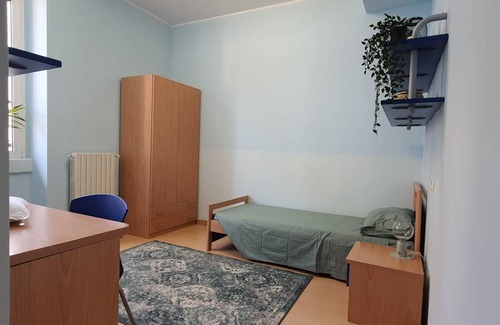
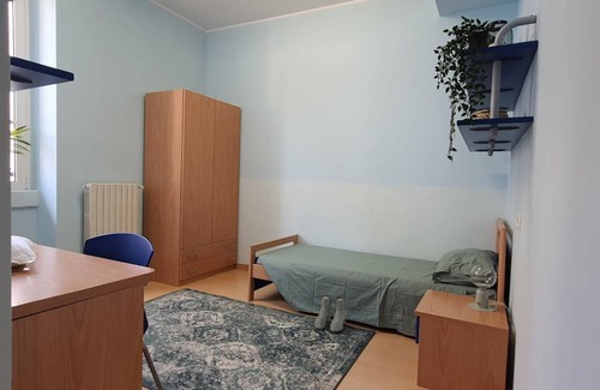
+ boots (330, 312)
